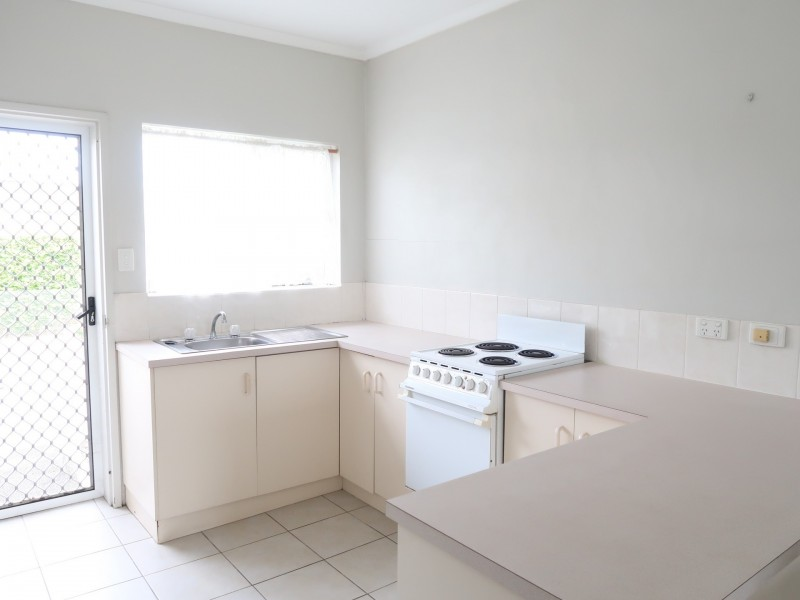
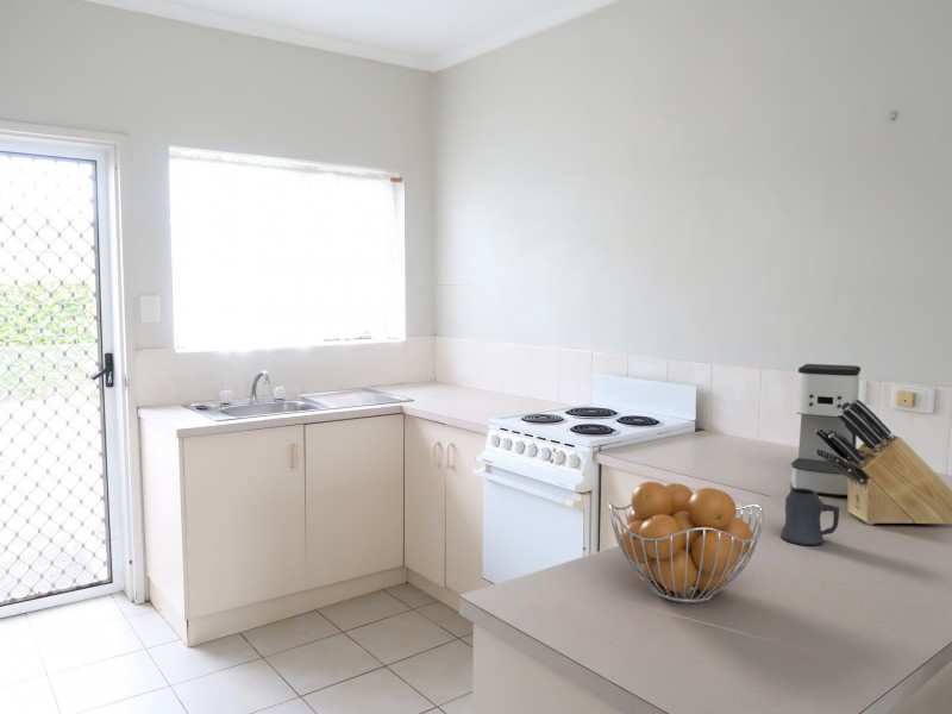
+ mug (809, 515)
+ knife block (891, 458)
+ coffee maker (832, 427)
+ fruit basket (683, 537)
